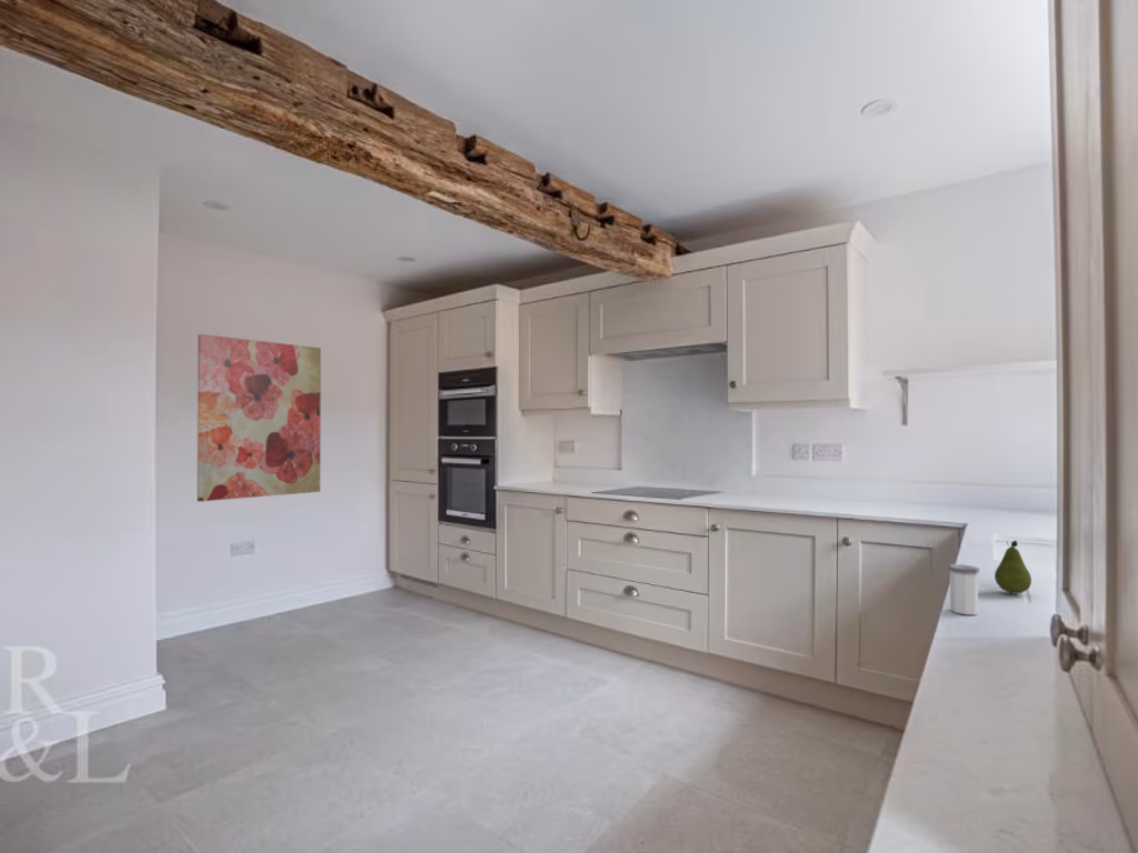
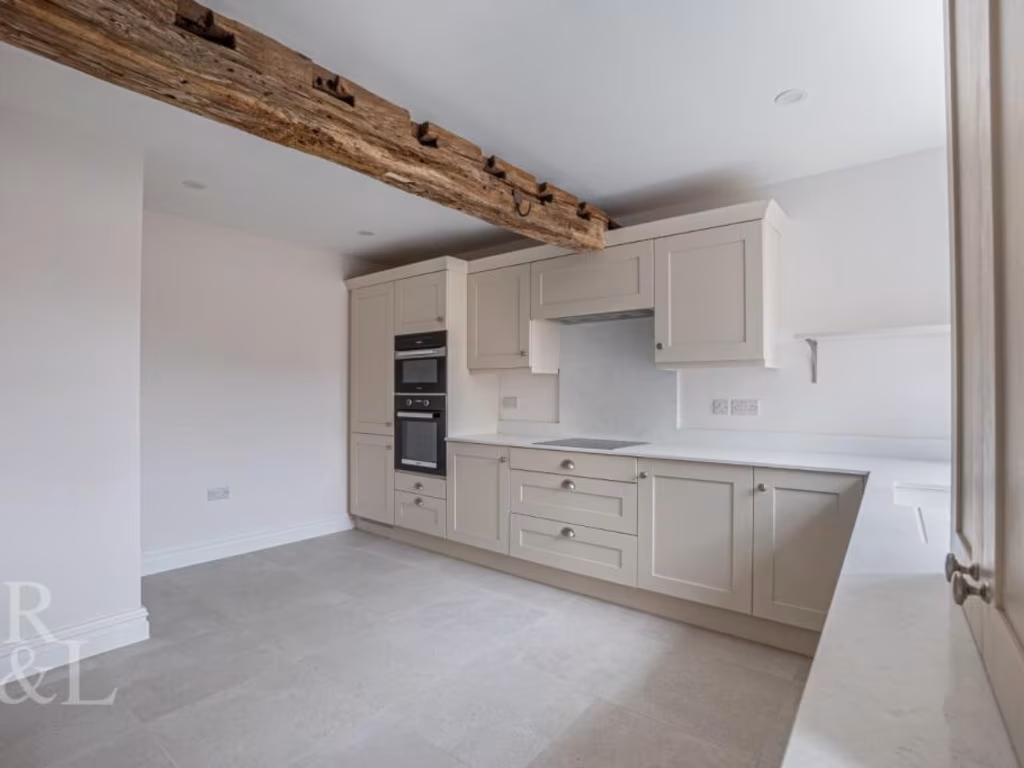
- salt shaker (964, 589)
- wall art (263, 419)
- fruit (1012, 566)
